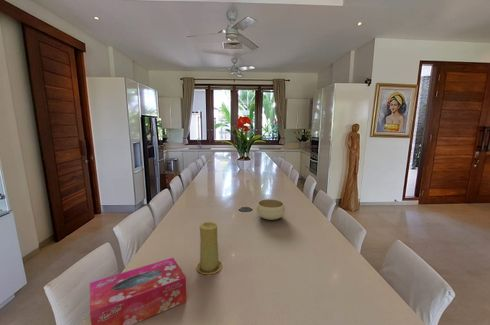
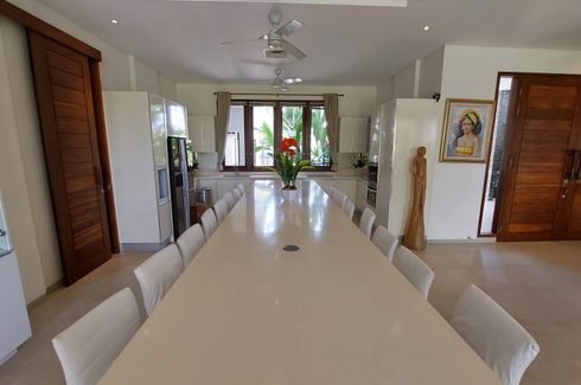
- tissue box (139, 292)
- bowl (270, 210)
- candle (209, 246)
